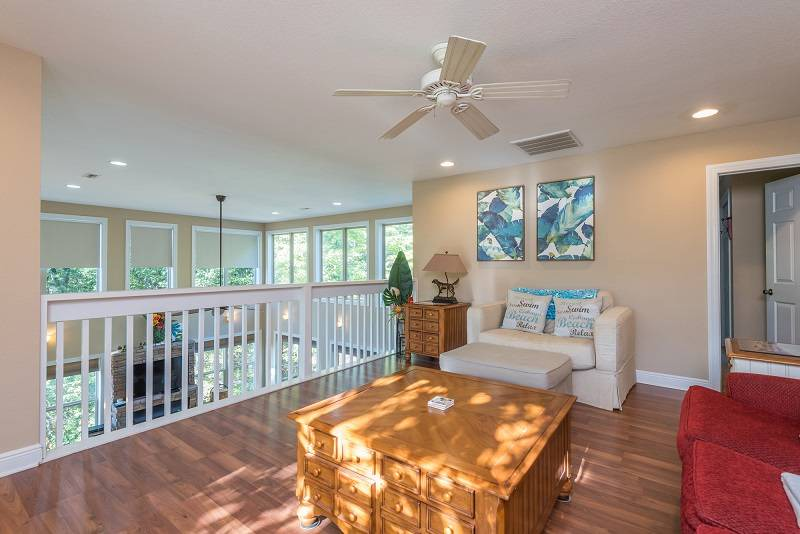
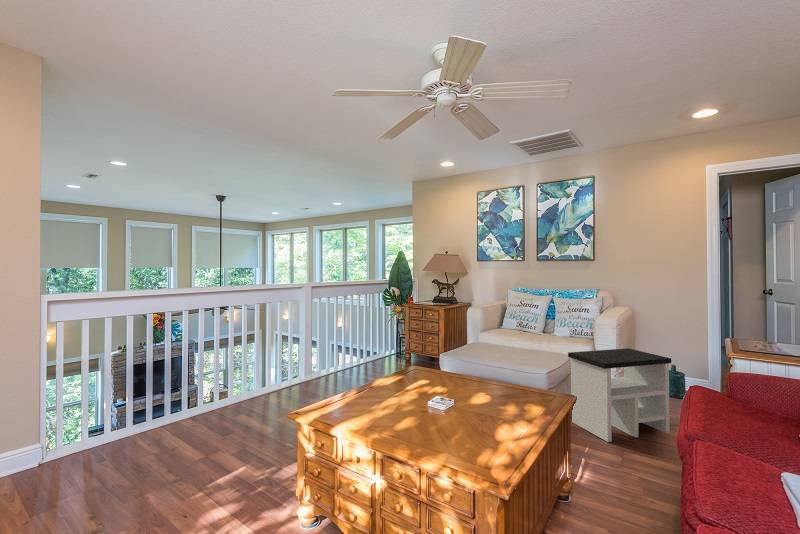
+ watering can (672, 382)
+ side table (618, 391)
